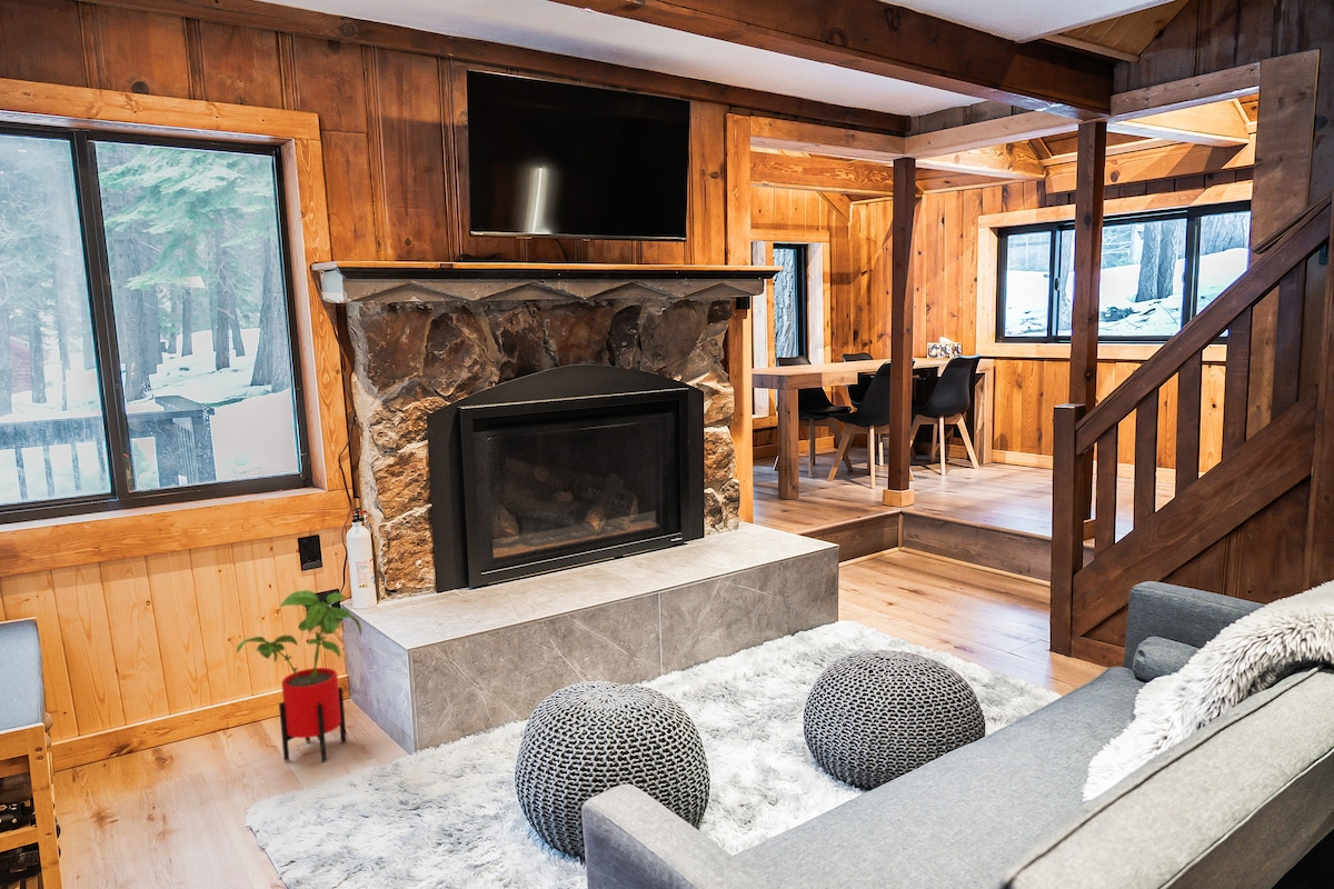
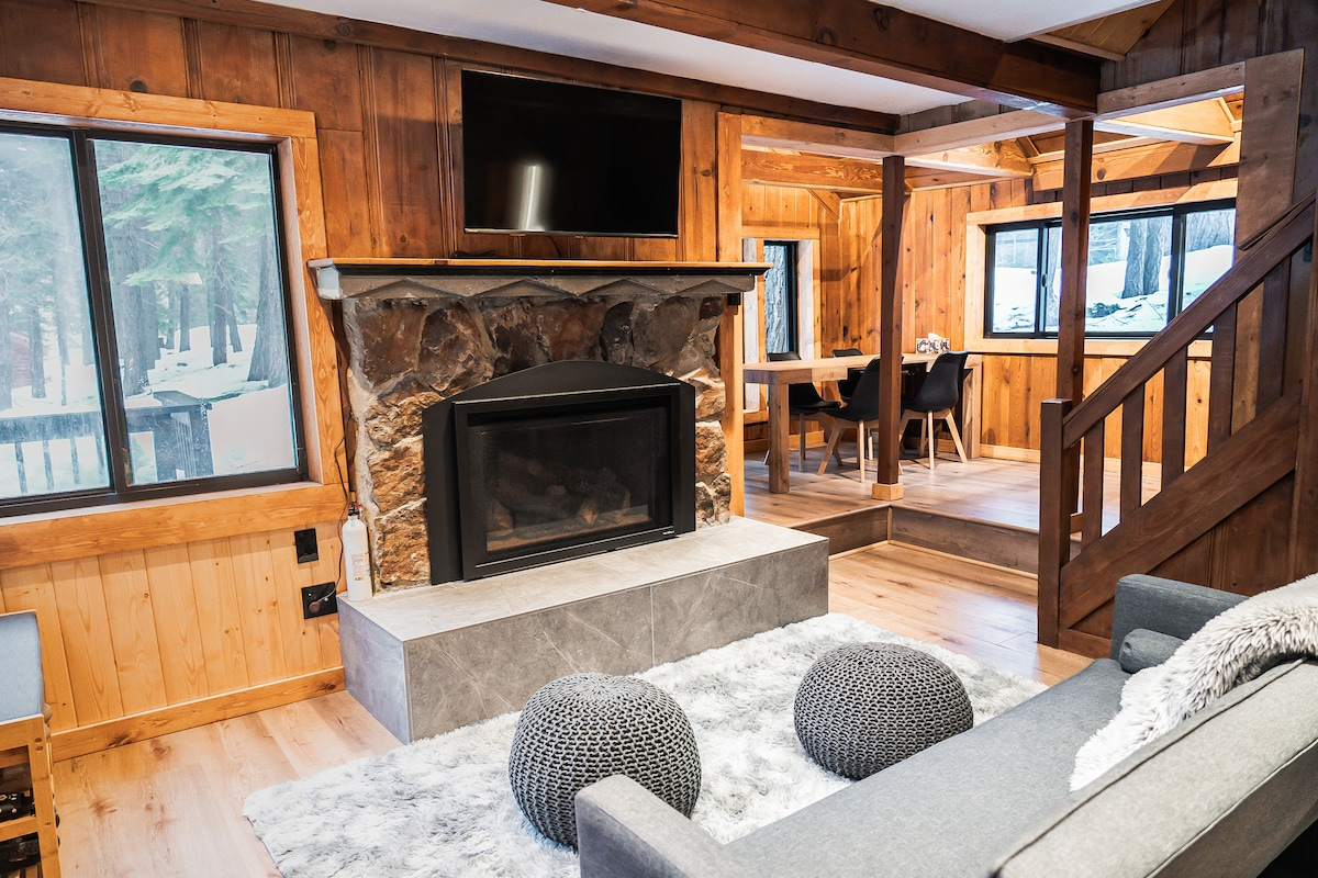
- house plant (307, 670)
